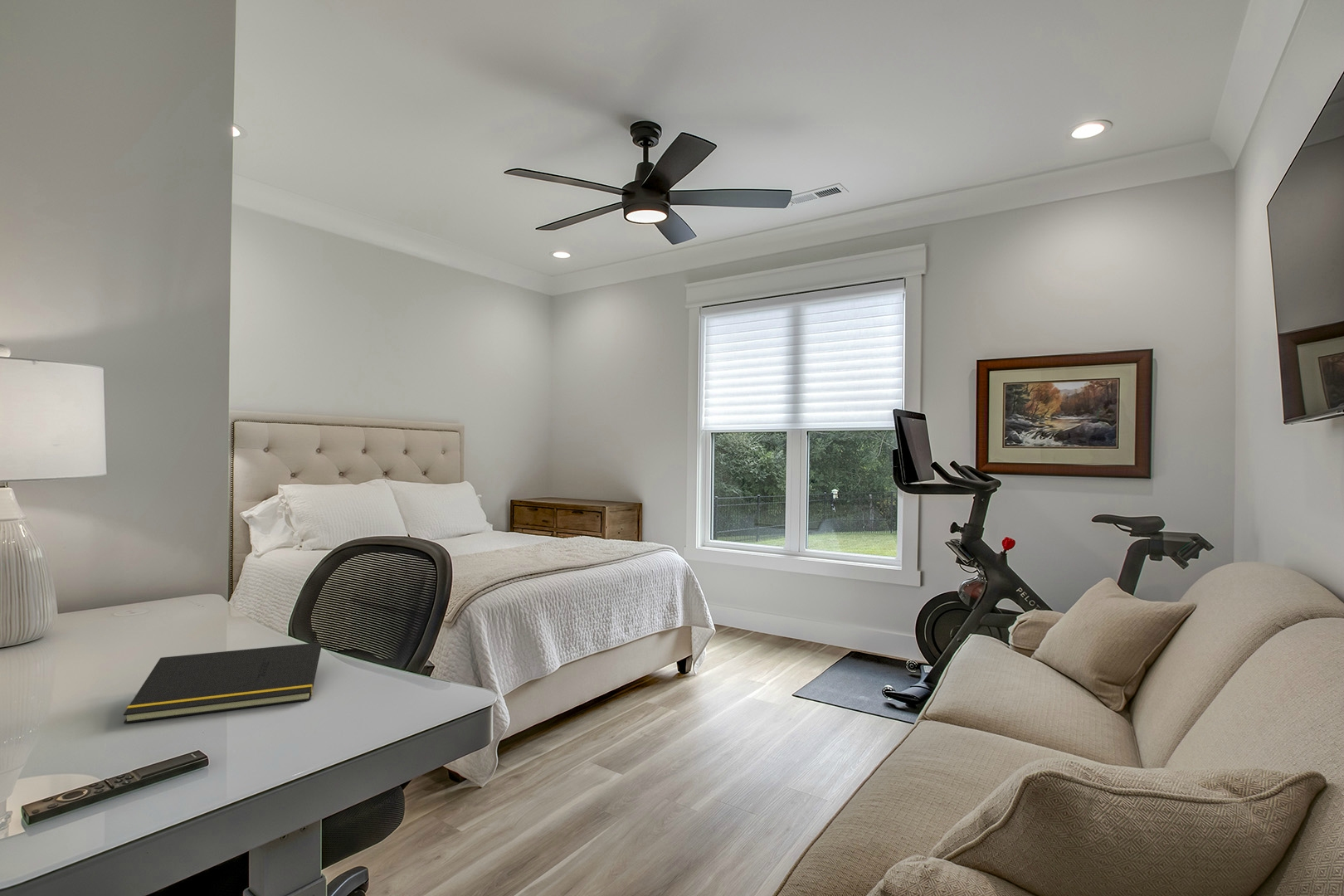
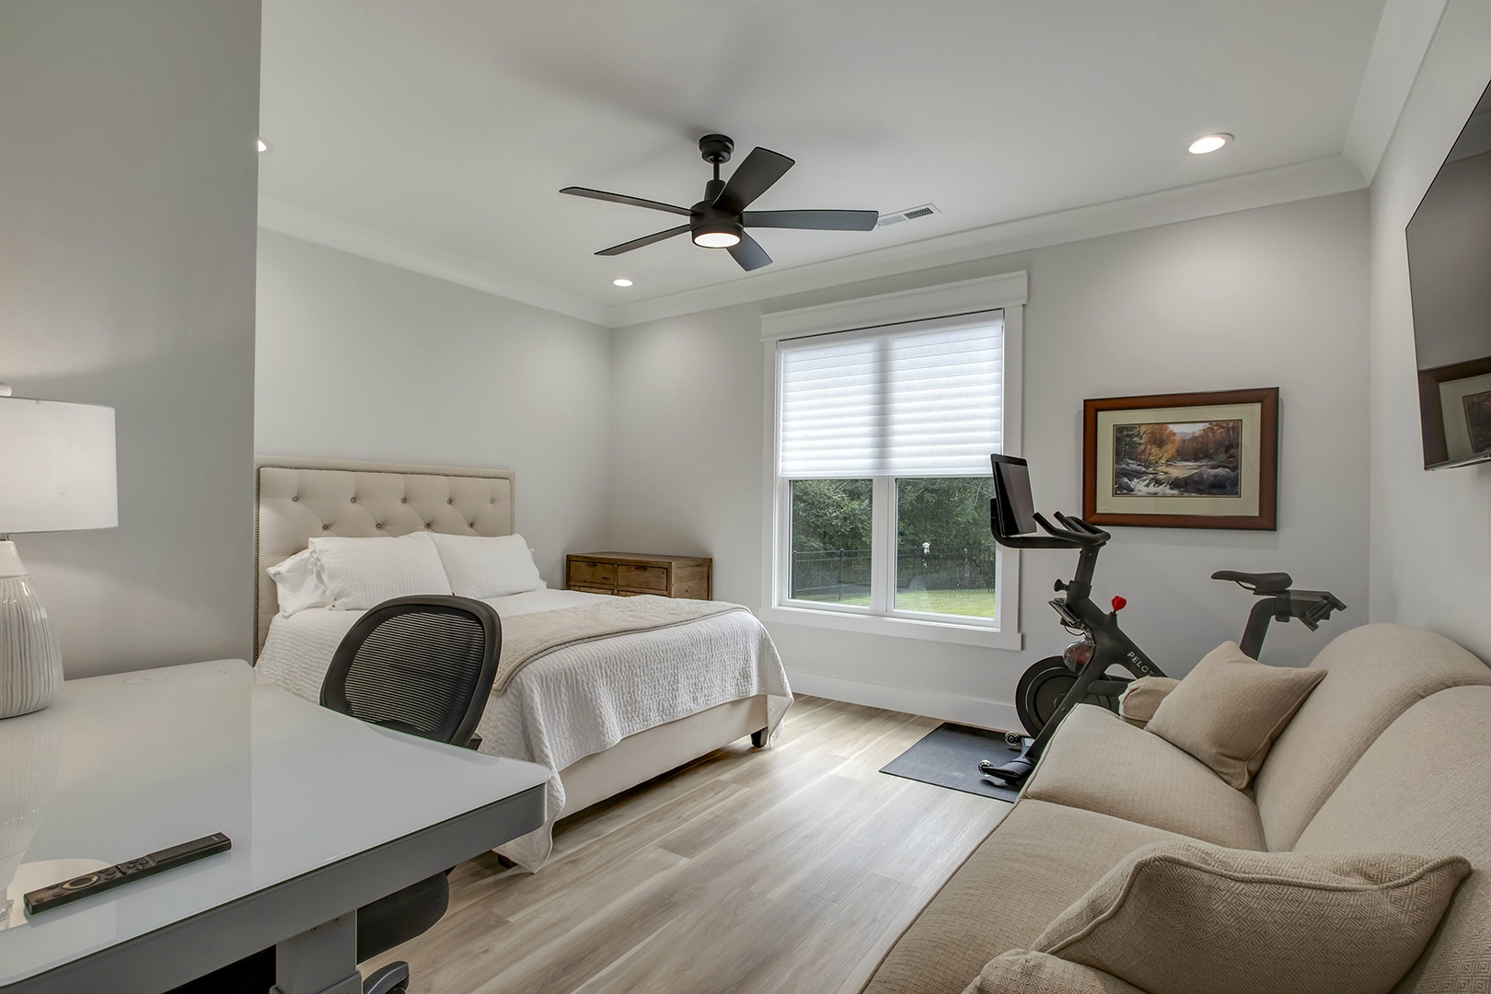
- notepad (233, 678)
